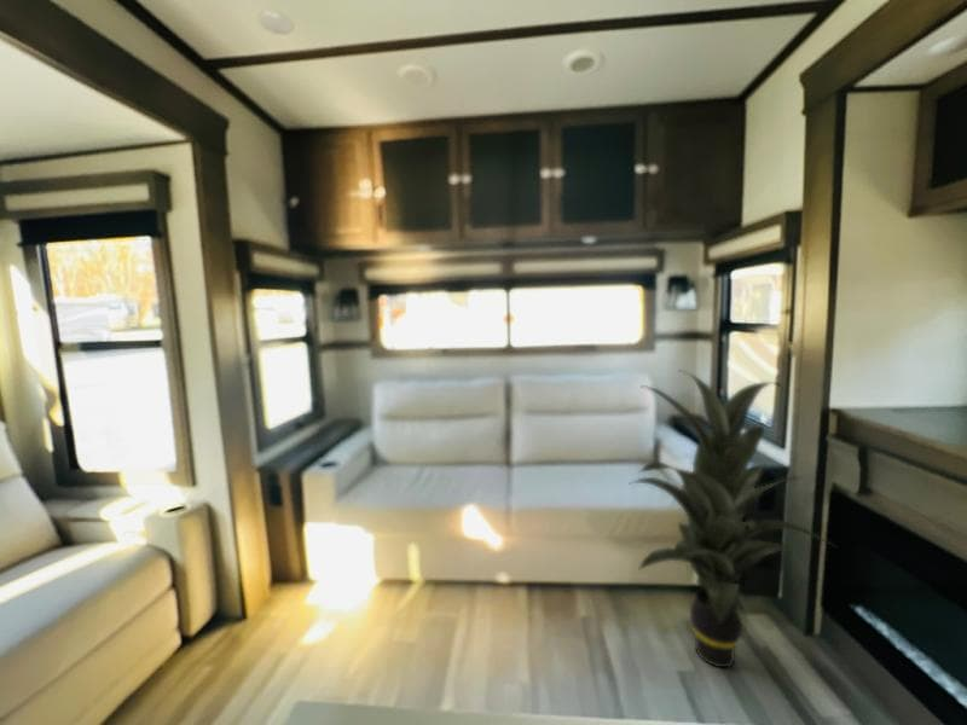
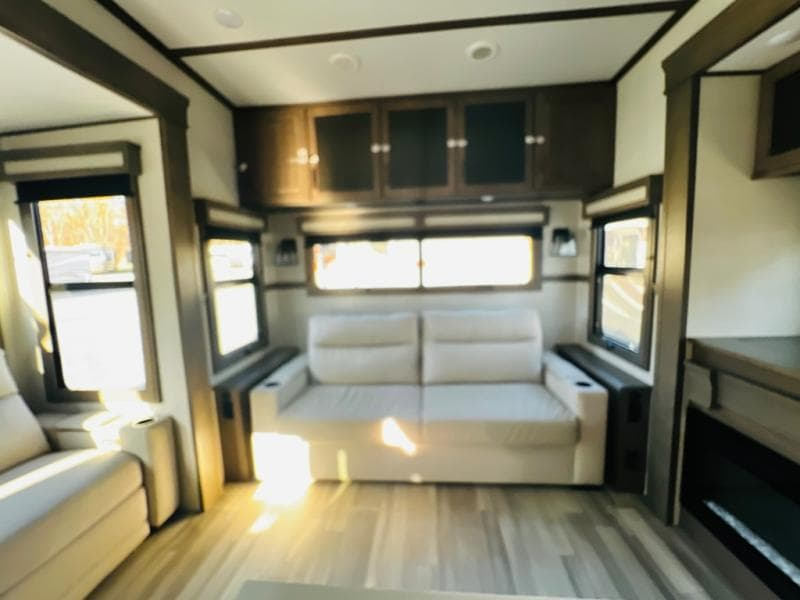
- indoor plant (703, 512)
